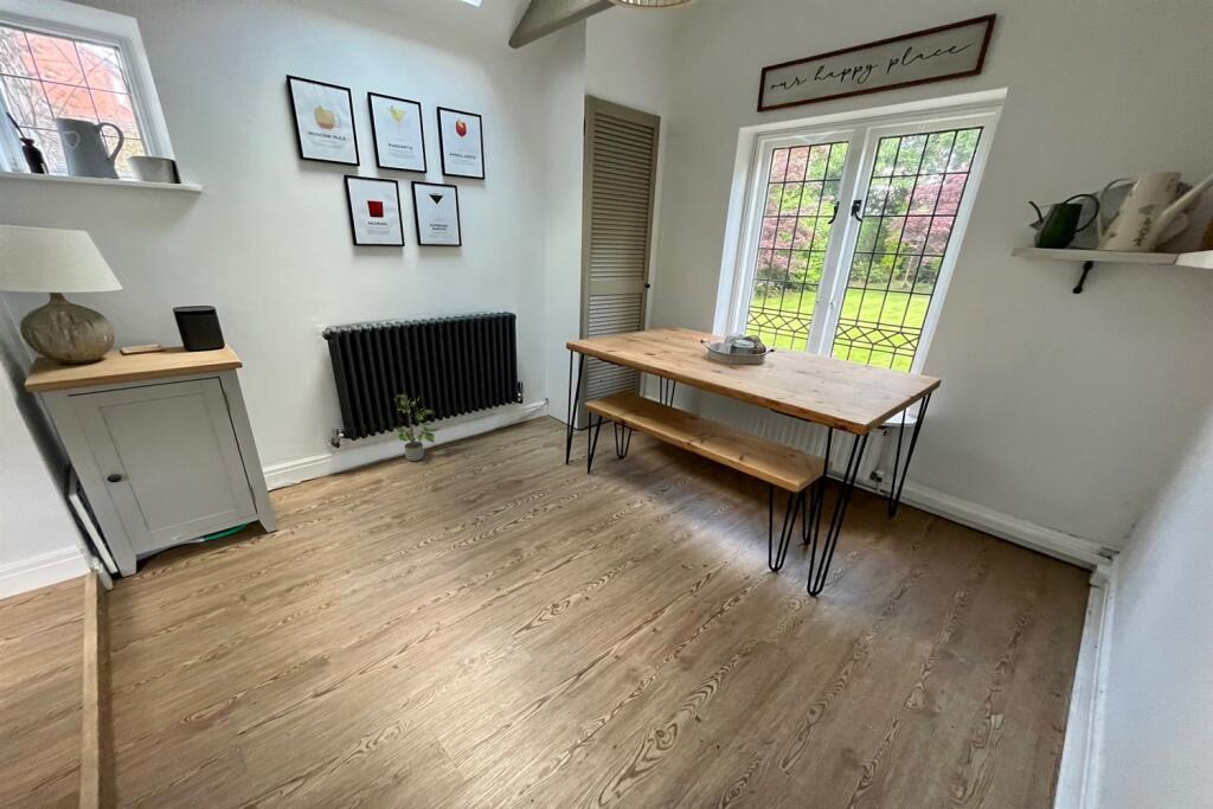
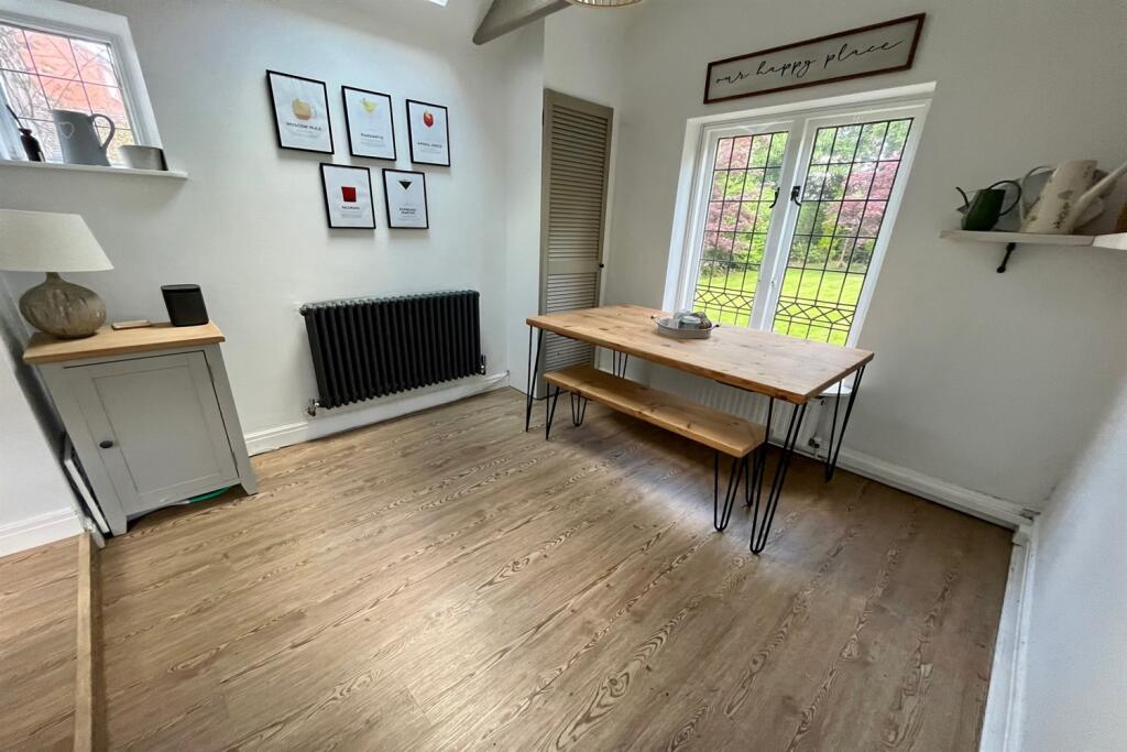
- potted plant (418, 419)
